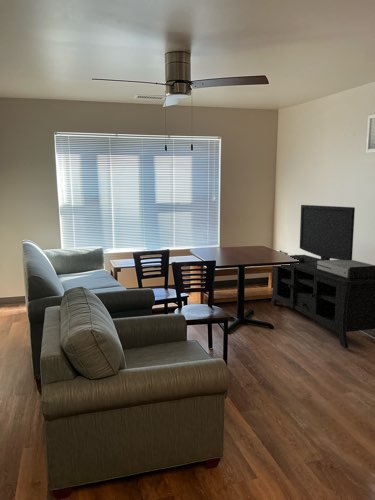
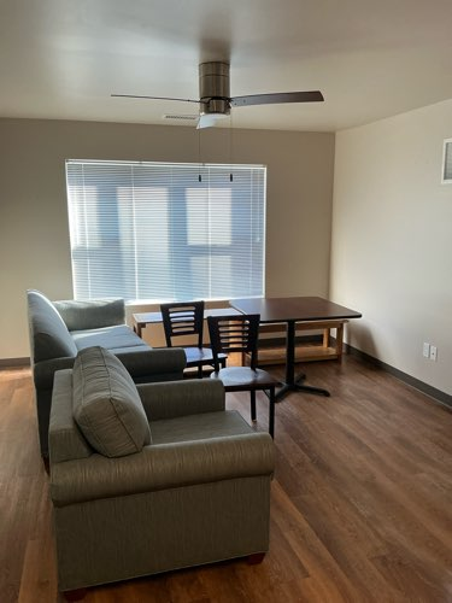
- media console (320, 265)
